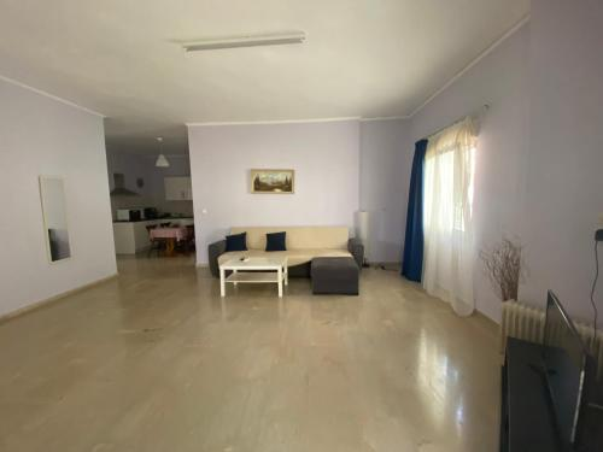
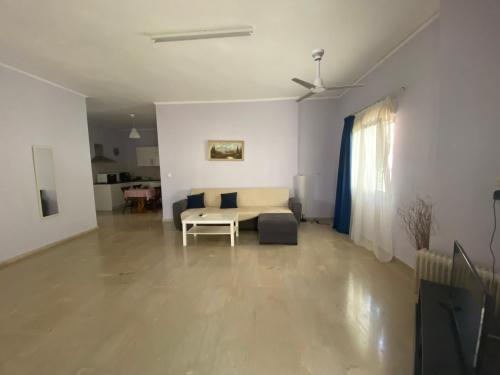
+ ceiling fan (319, 69)
